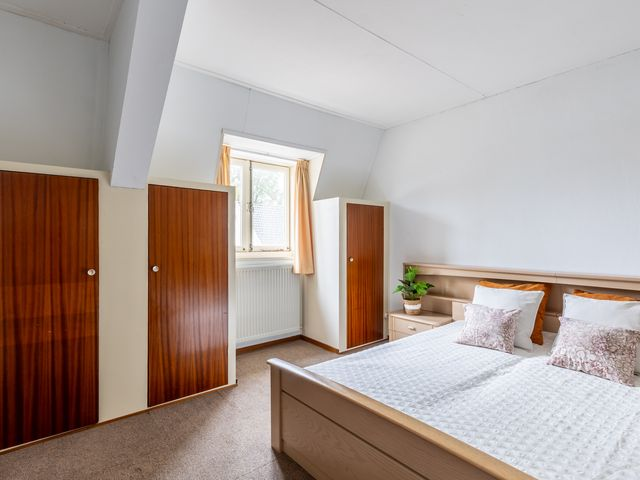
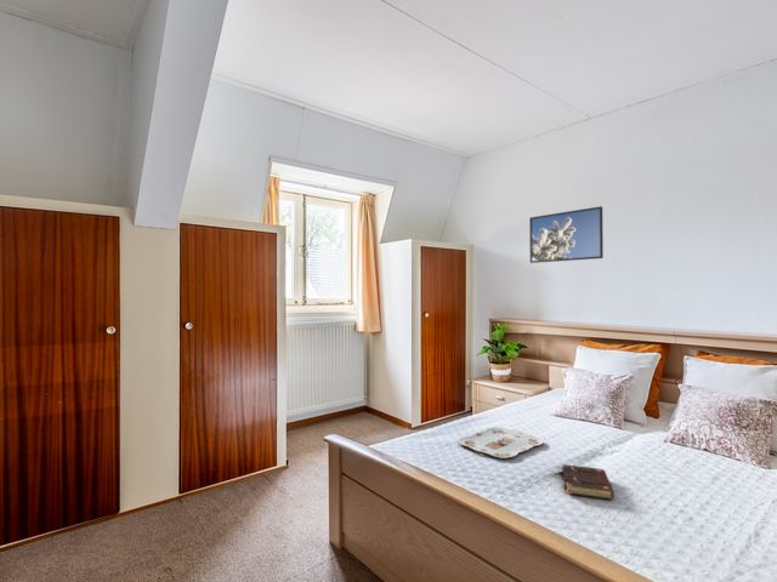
+ serving tray (500, 441)
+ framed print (563, 236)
+ book (585, 480)
